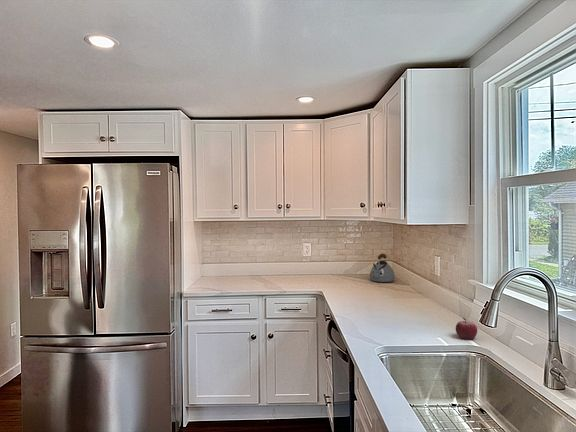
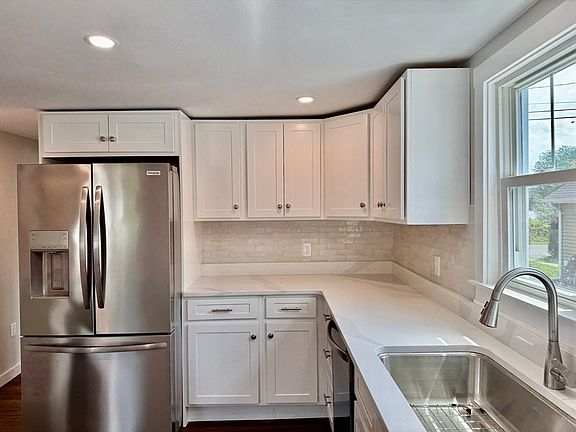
- fruit (466, 327)
- kettle (380, 267)
